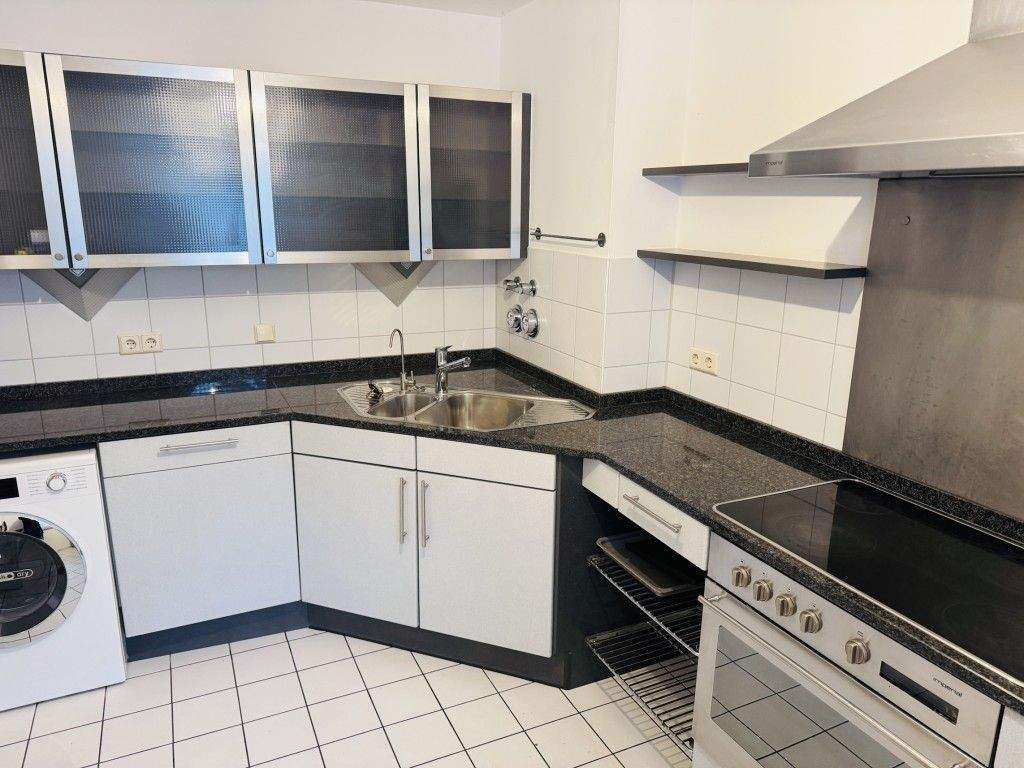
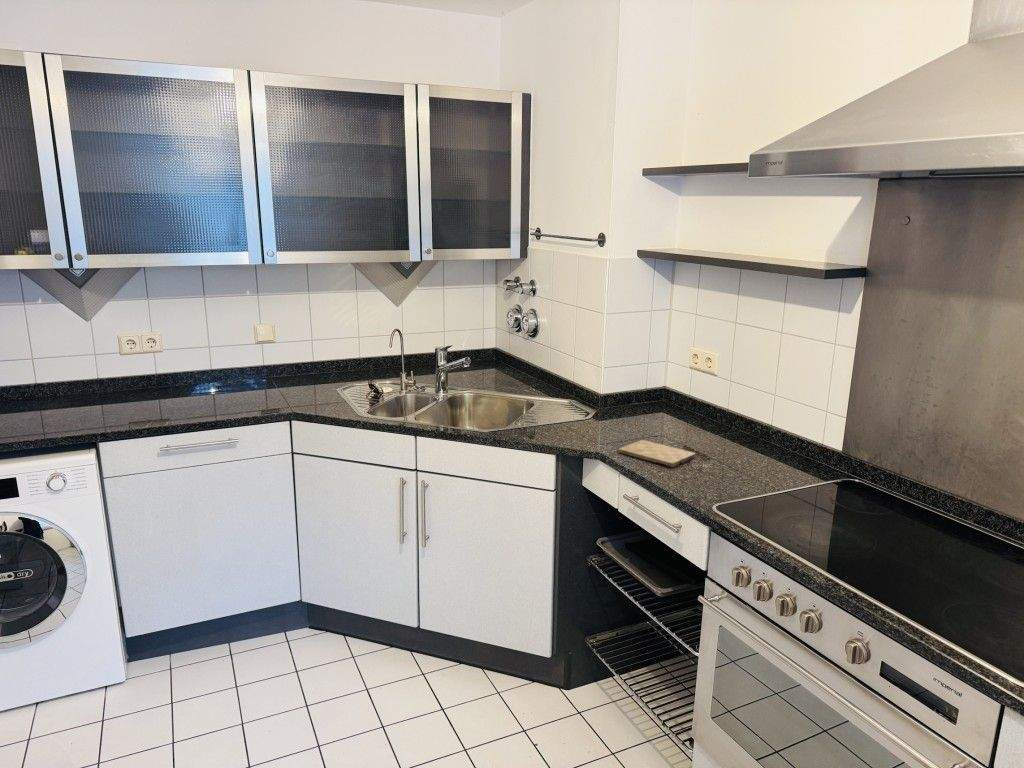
+ cutting board (656, 452)
